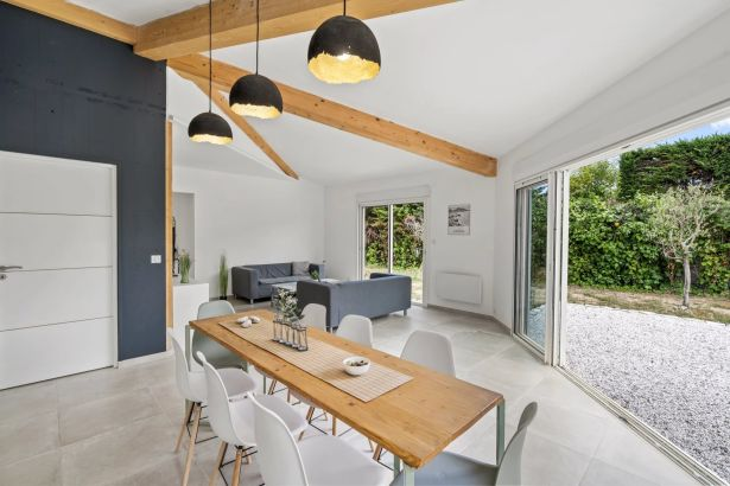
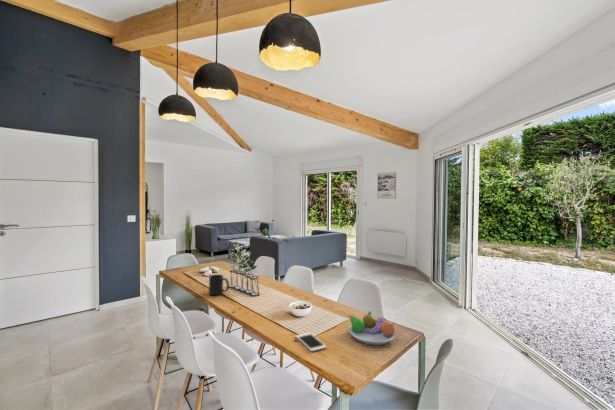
+ mug (218, 285)
+ cell phone (310, 341)
+ fruit bowl (370, 325)
